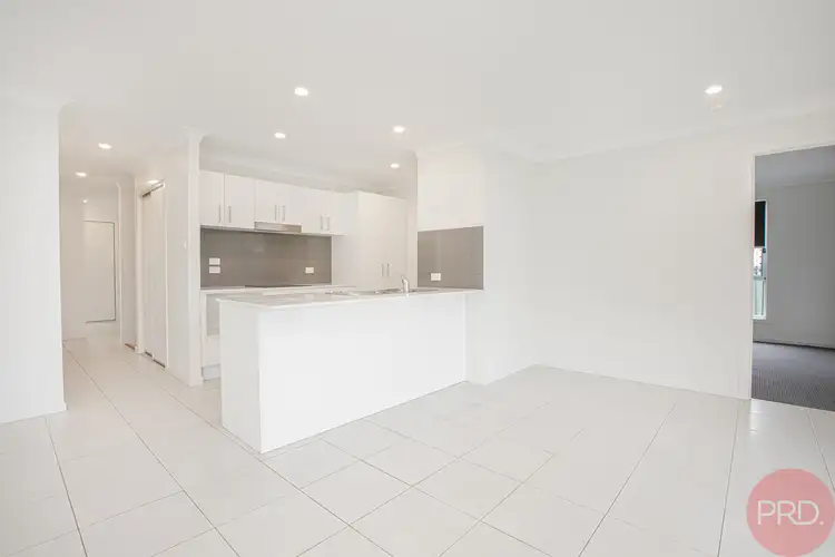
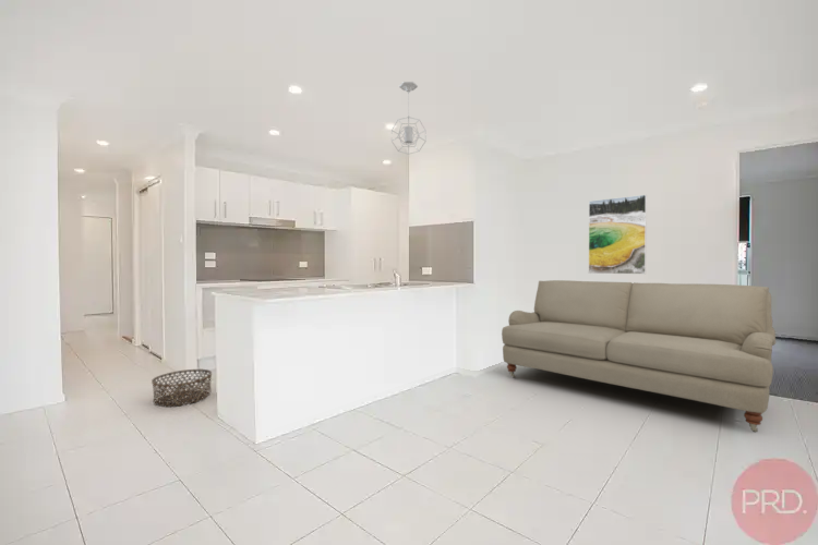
+ pendant light (408, 120)
+ sofa (623, 335)
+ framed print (615, 235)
+ basket (182, 387)
